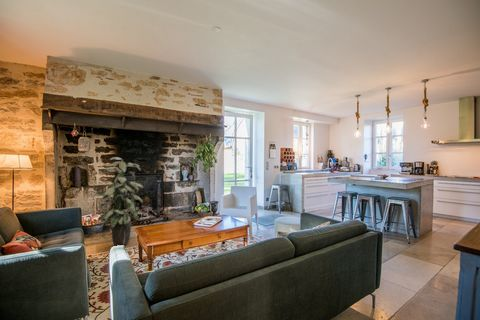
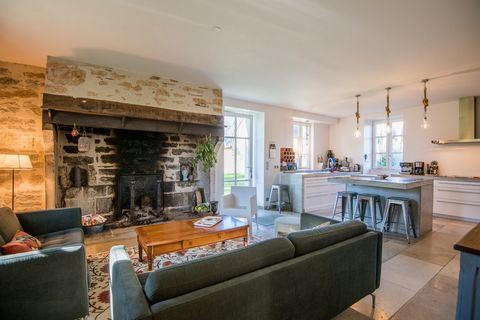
- indoor plant (119, 200)
